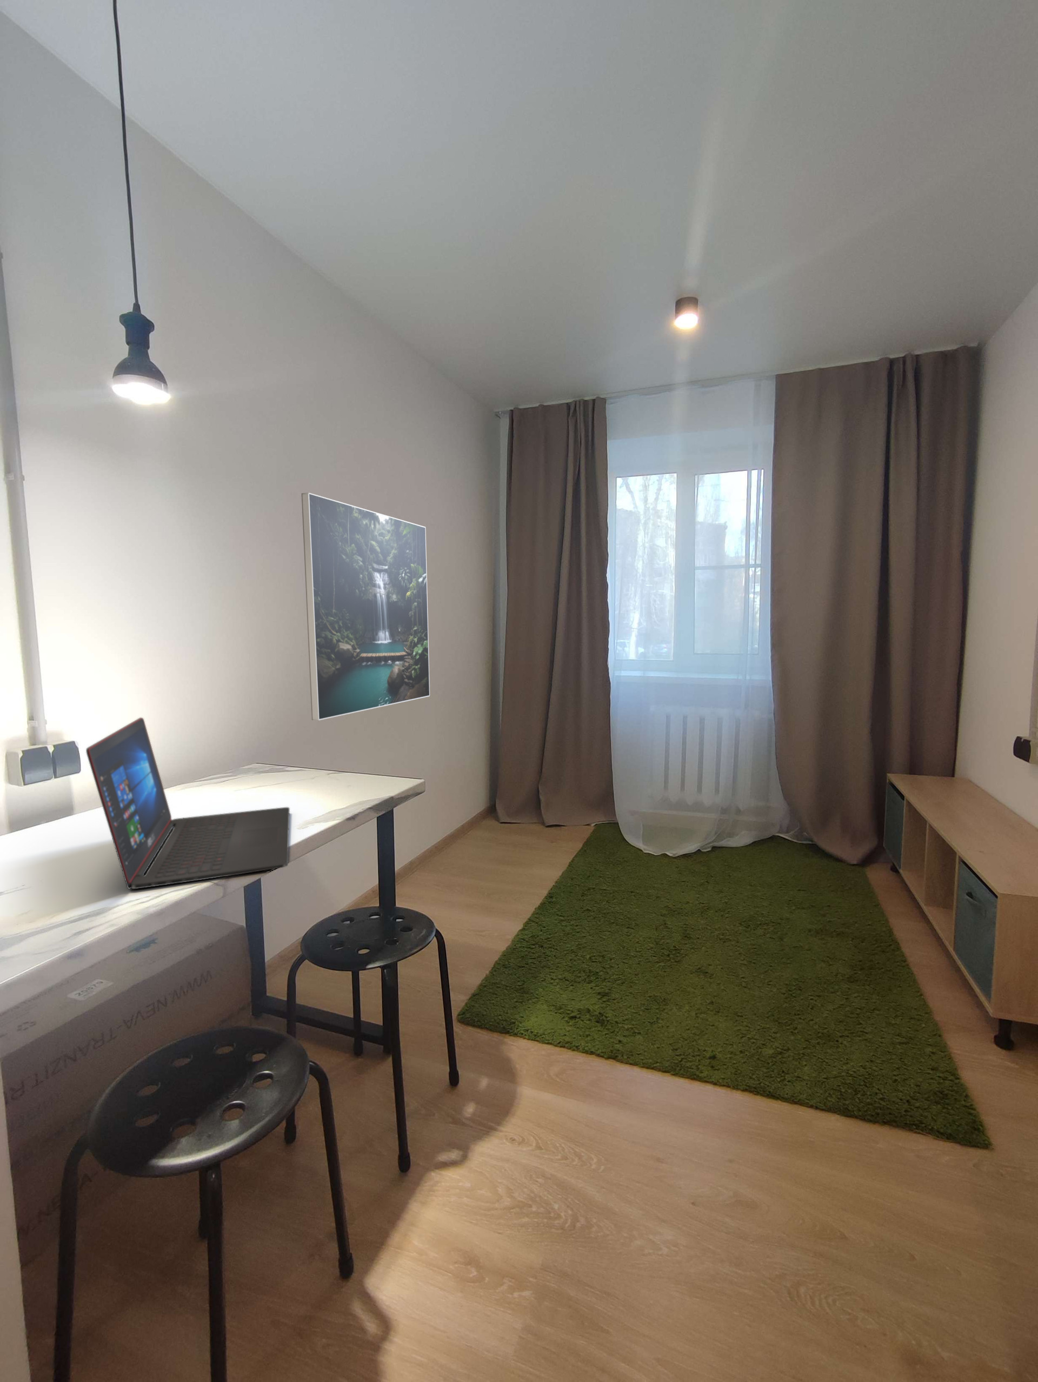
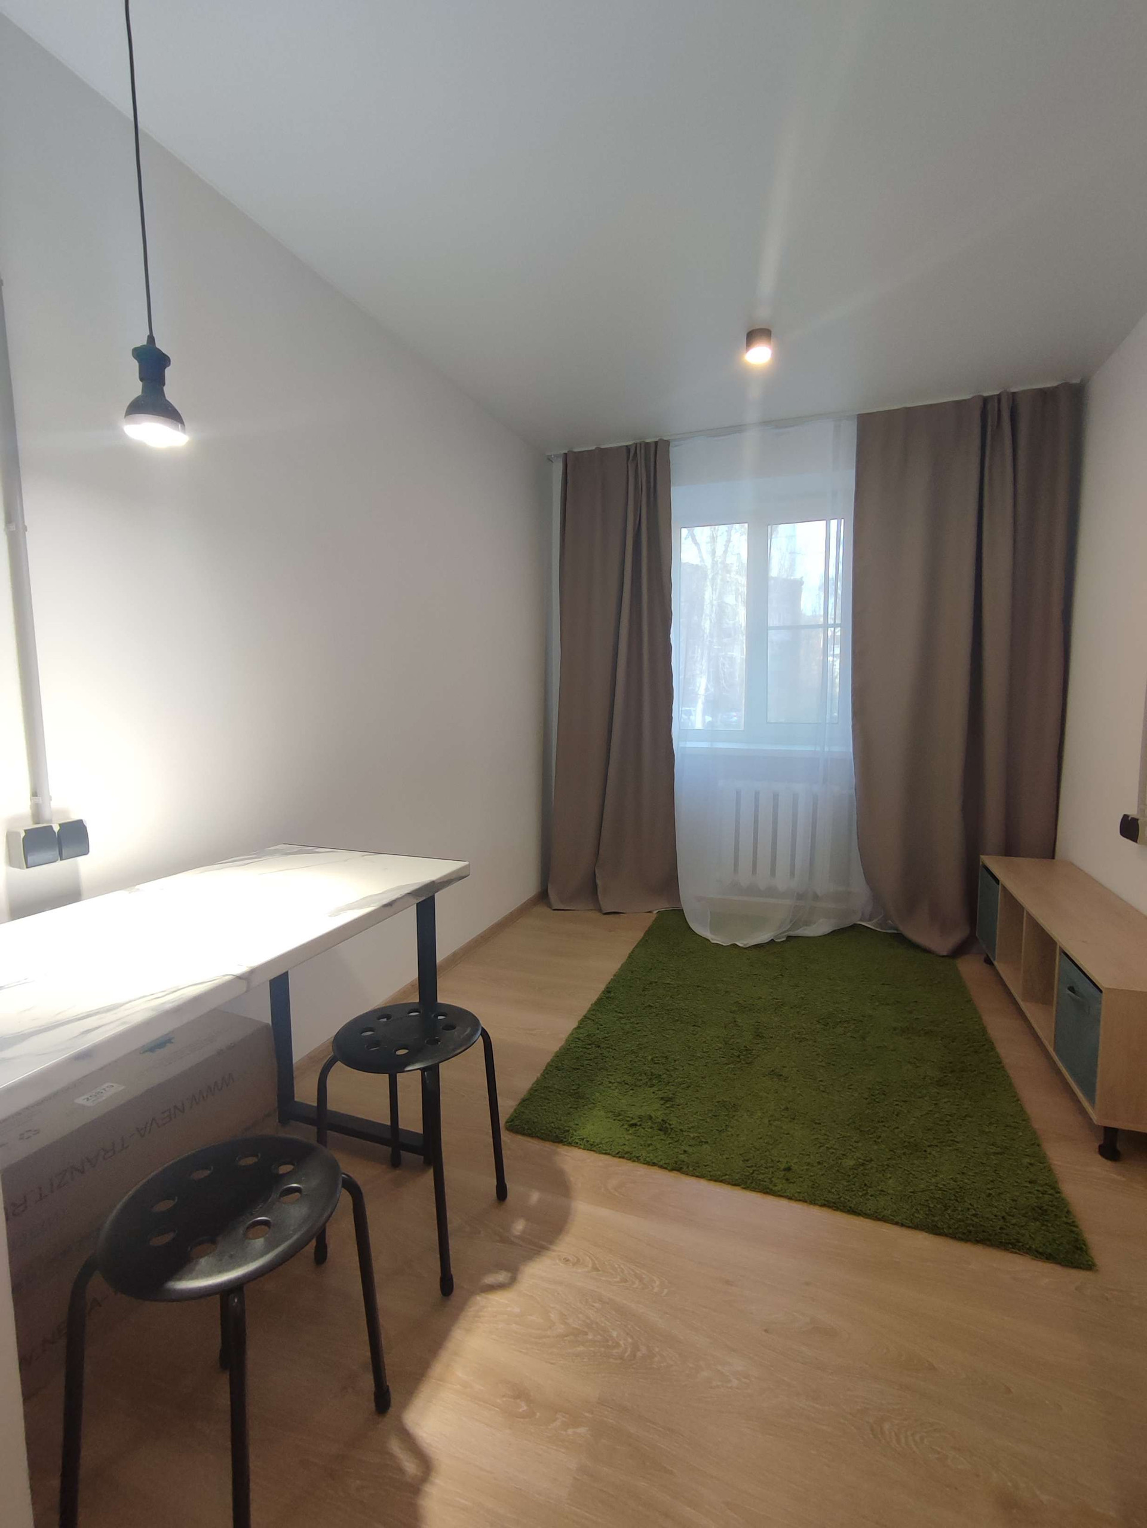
- laptop (209, 815)
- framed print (376, 611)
